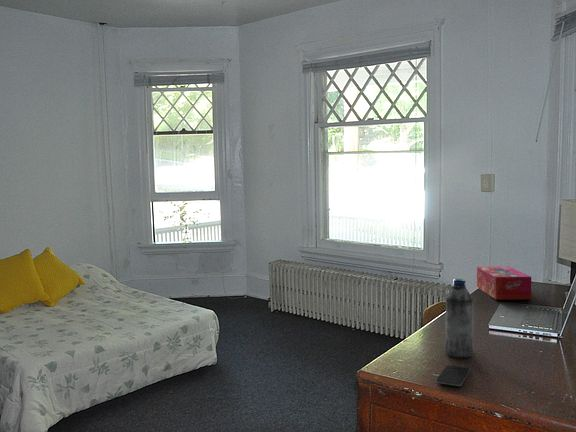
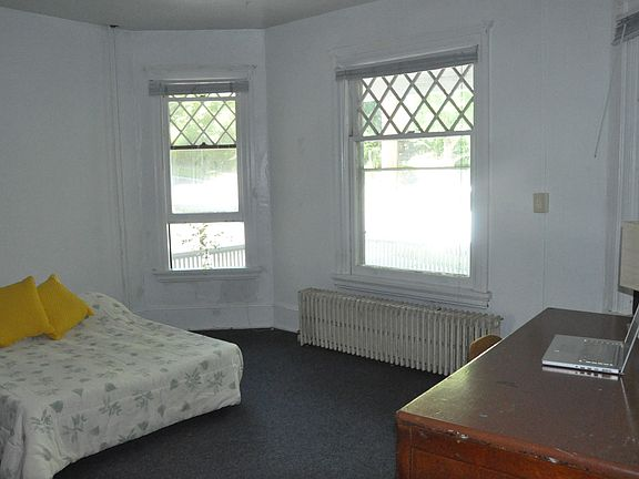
- water bottle (459, 317)
- smartphone (453, 375)
- tissue box (502, 282)
